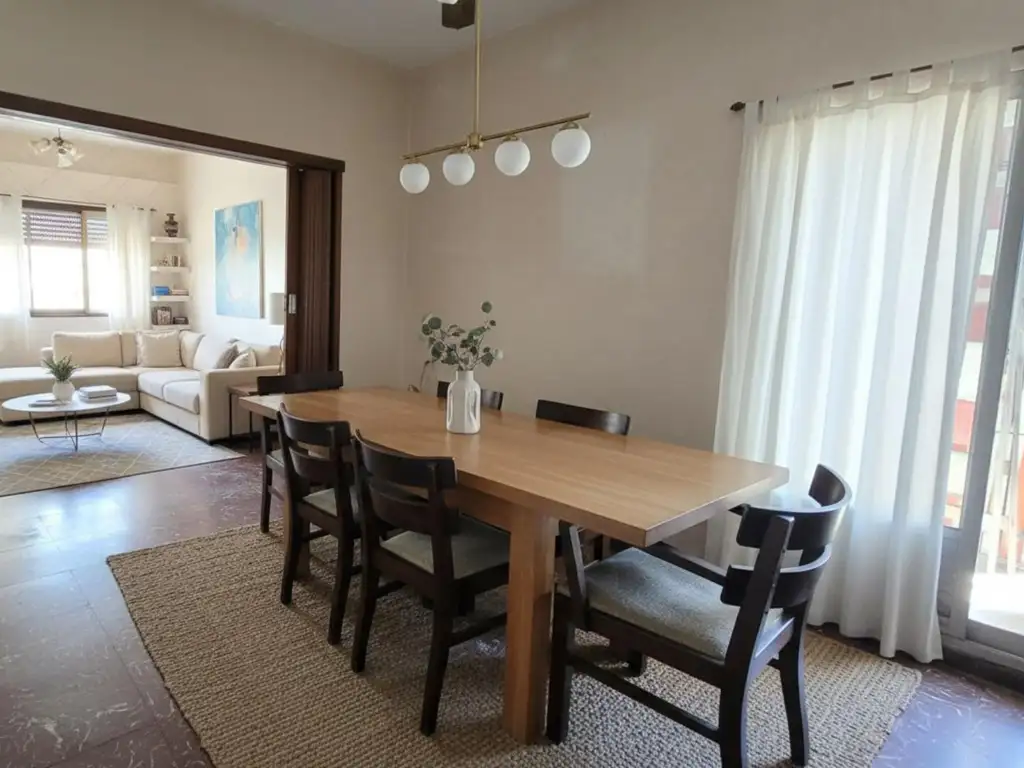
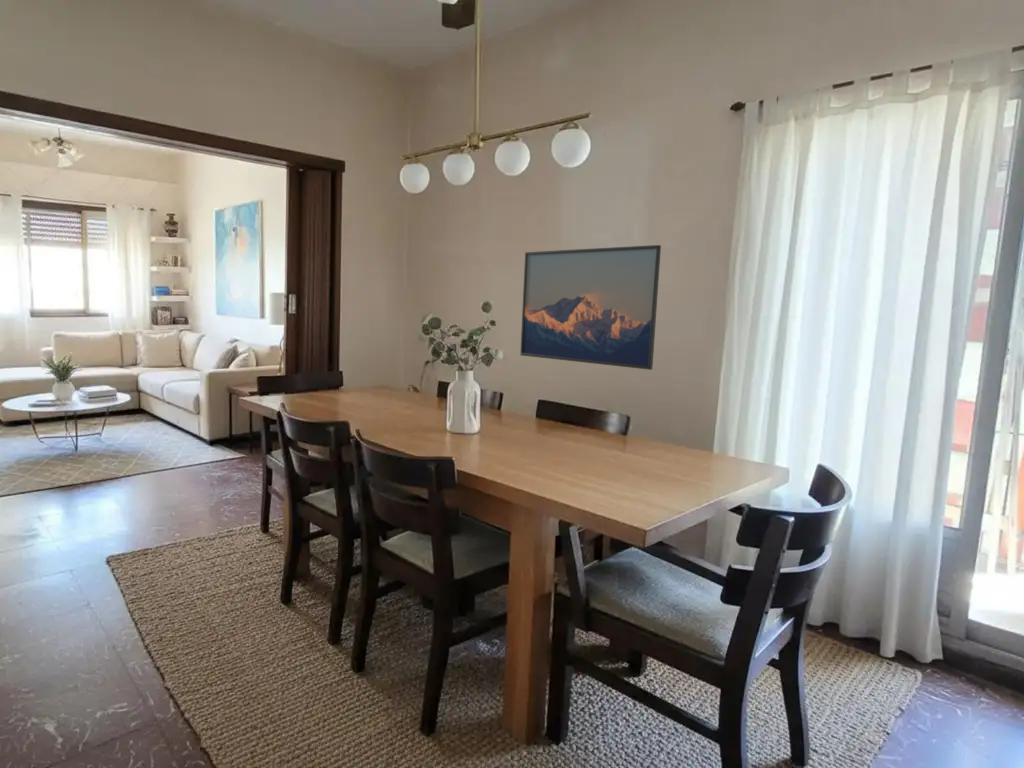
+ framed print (583, 306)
